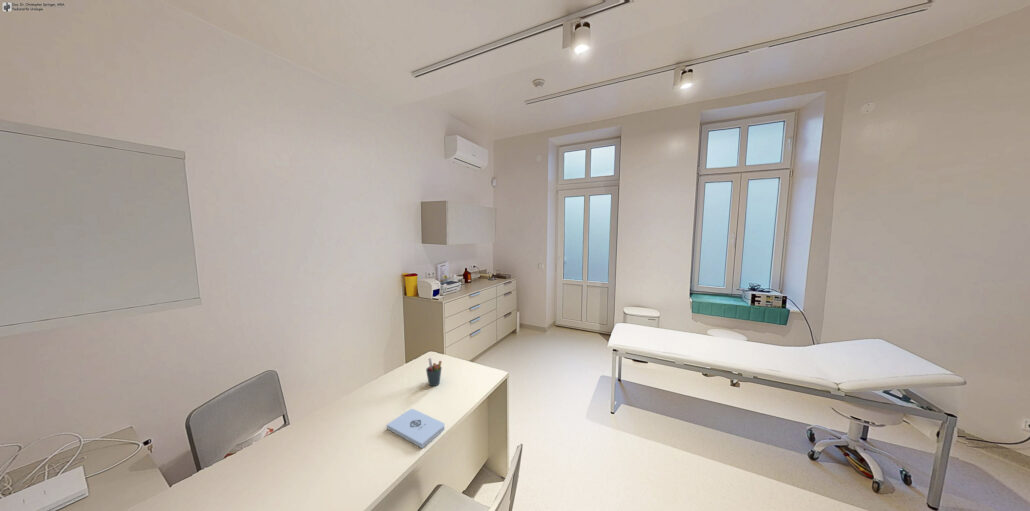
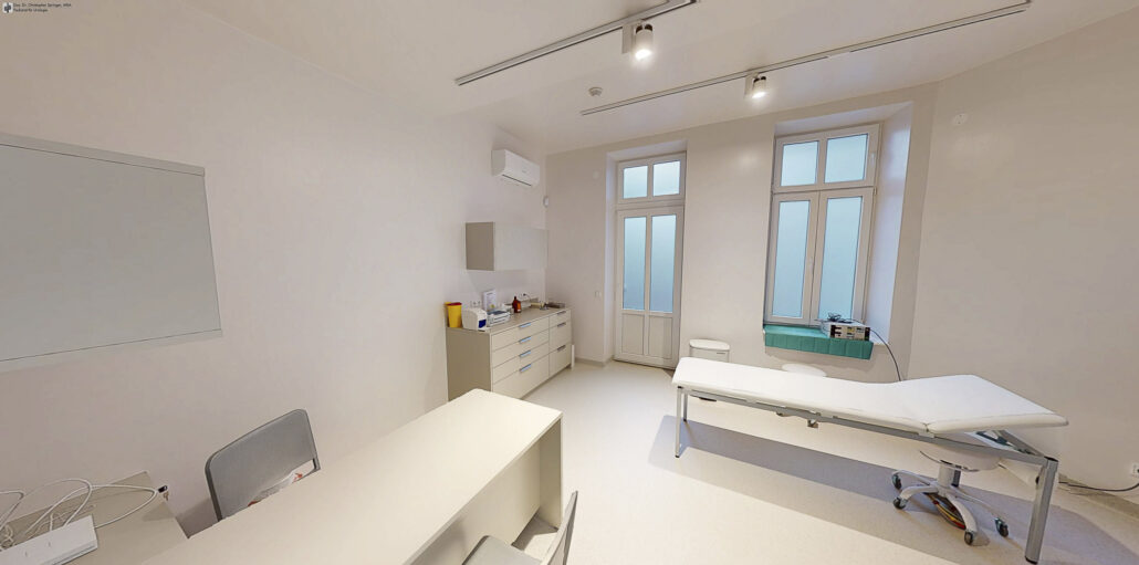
- pen holder (434, 372)
- notepad (416, 426)
